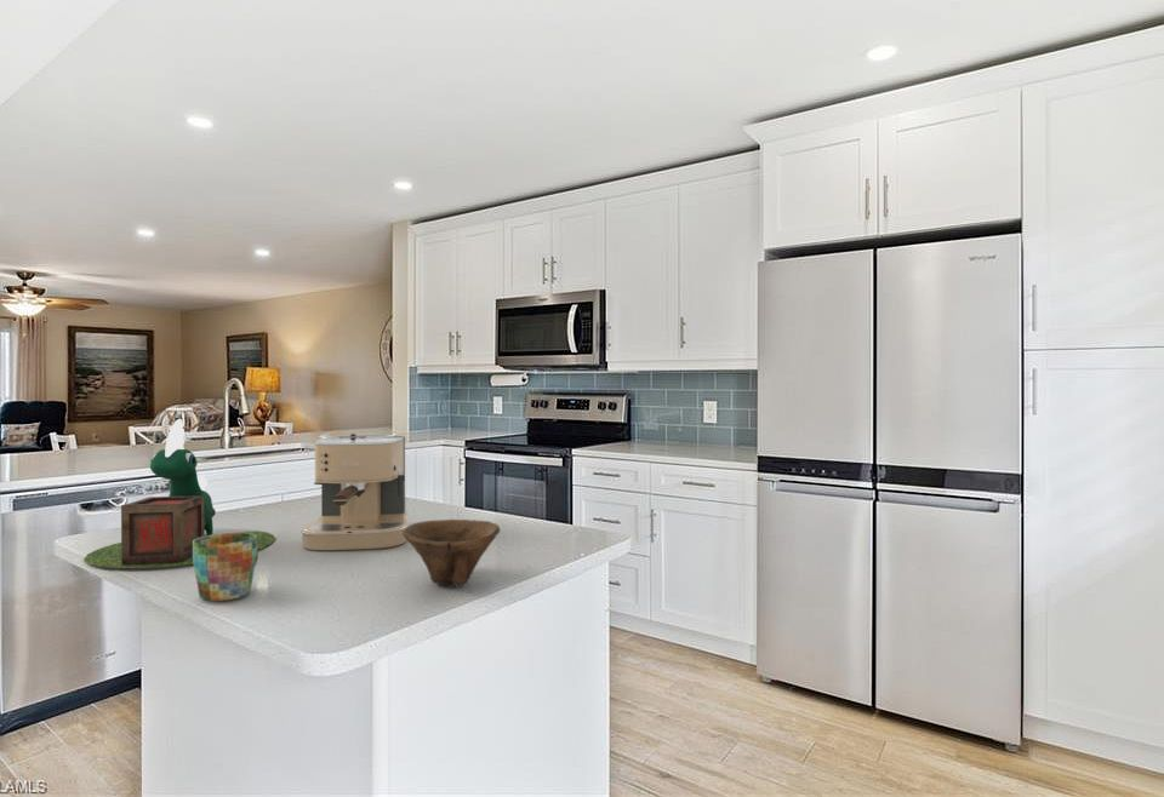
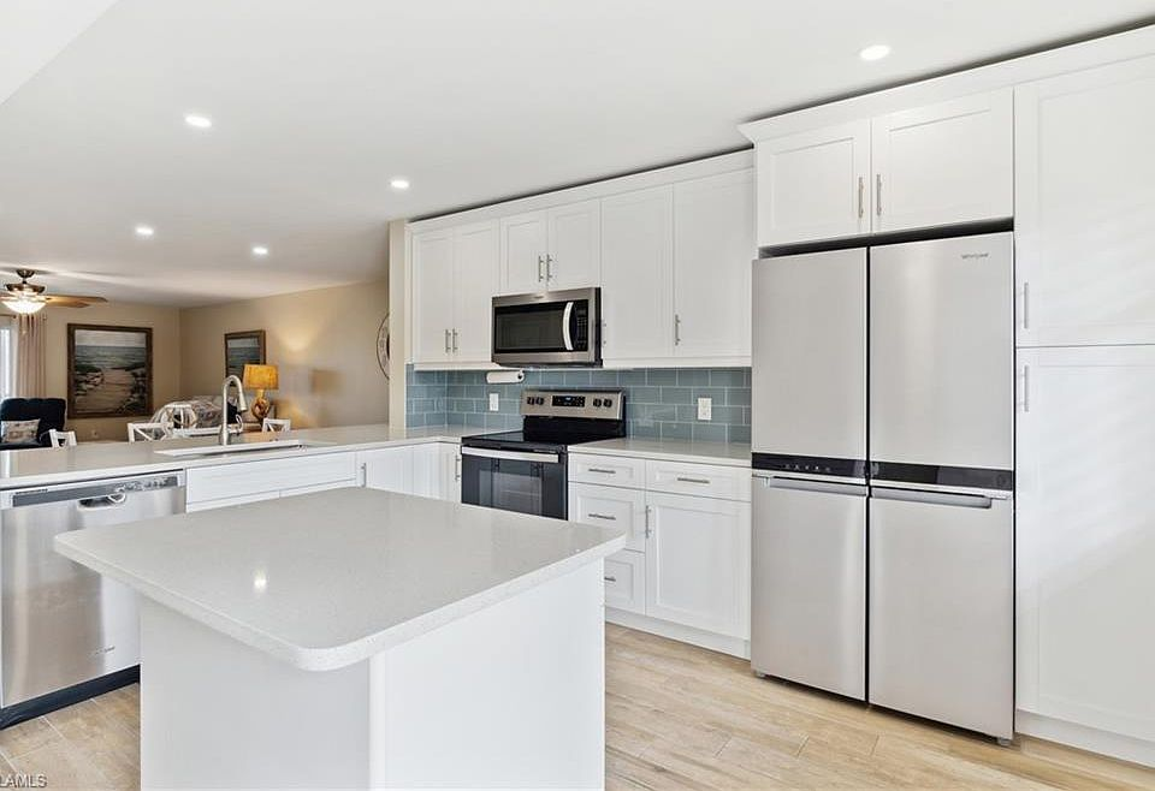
- coffee maker (358, 486)
- bowl (451, 554)
- plant pot (186, 482)
- mug (232, 563)
